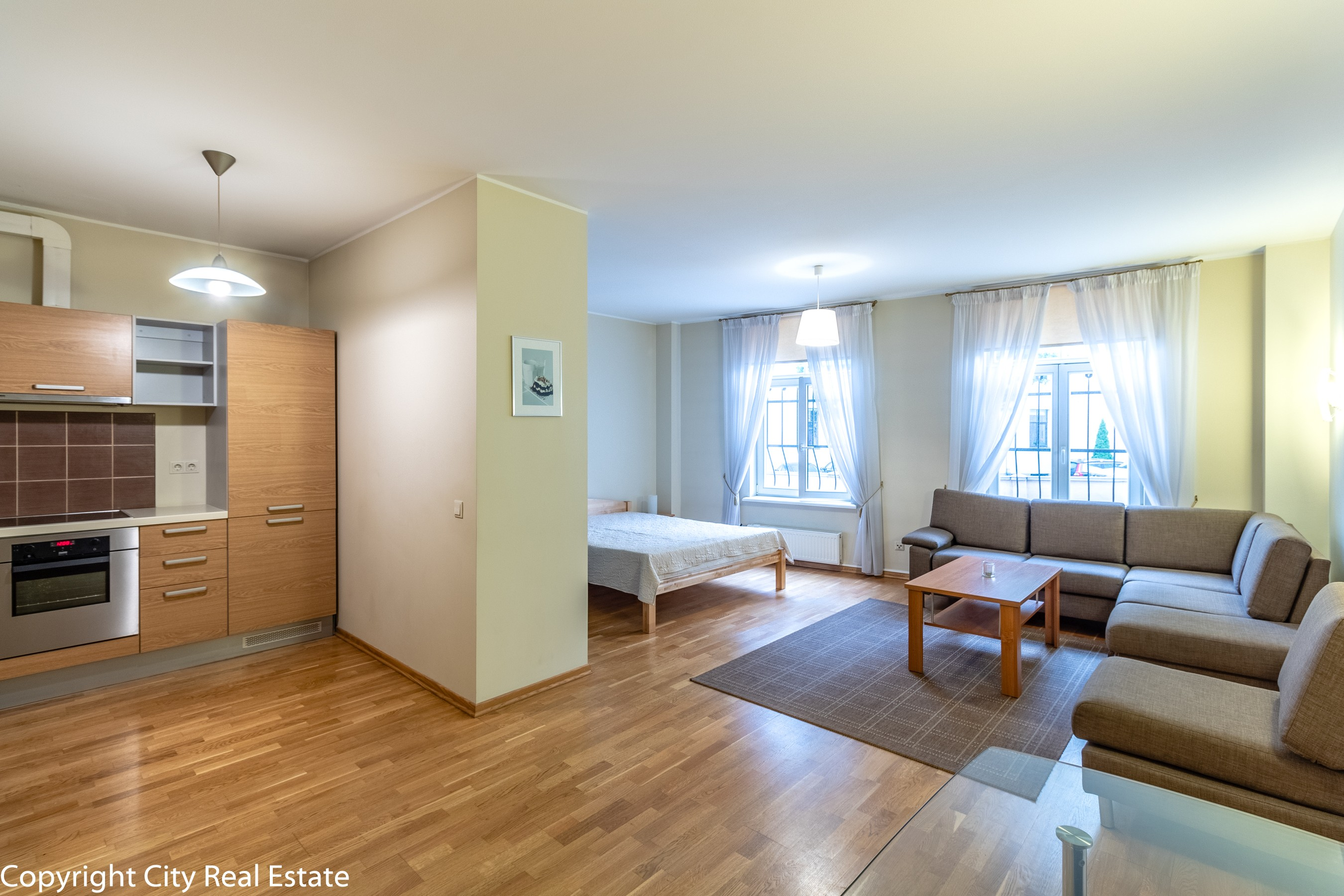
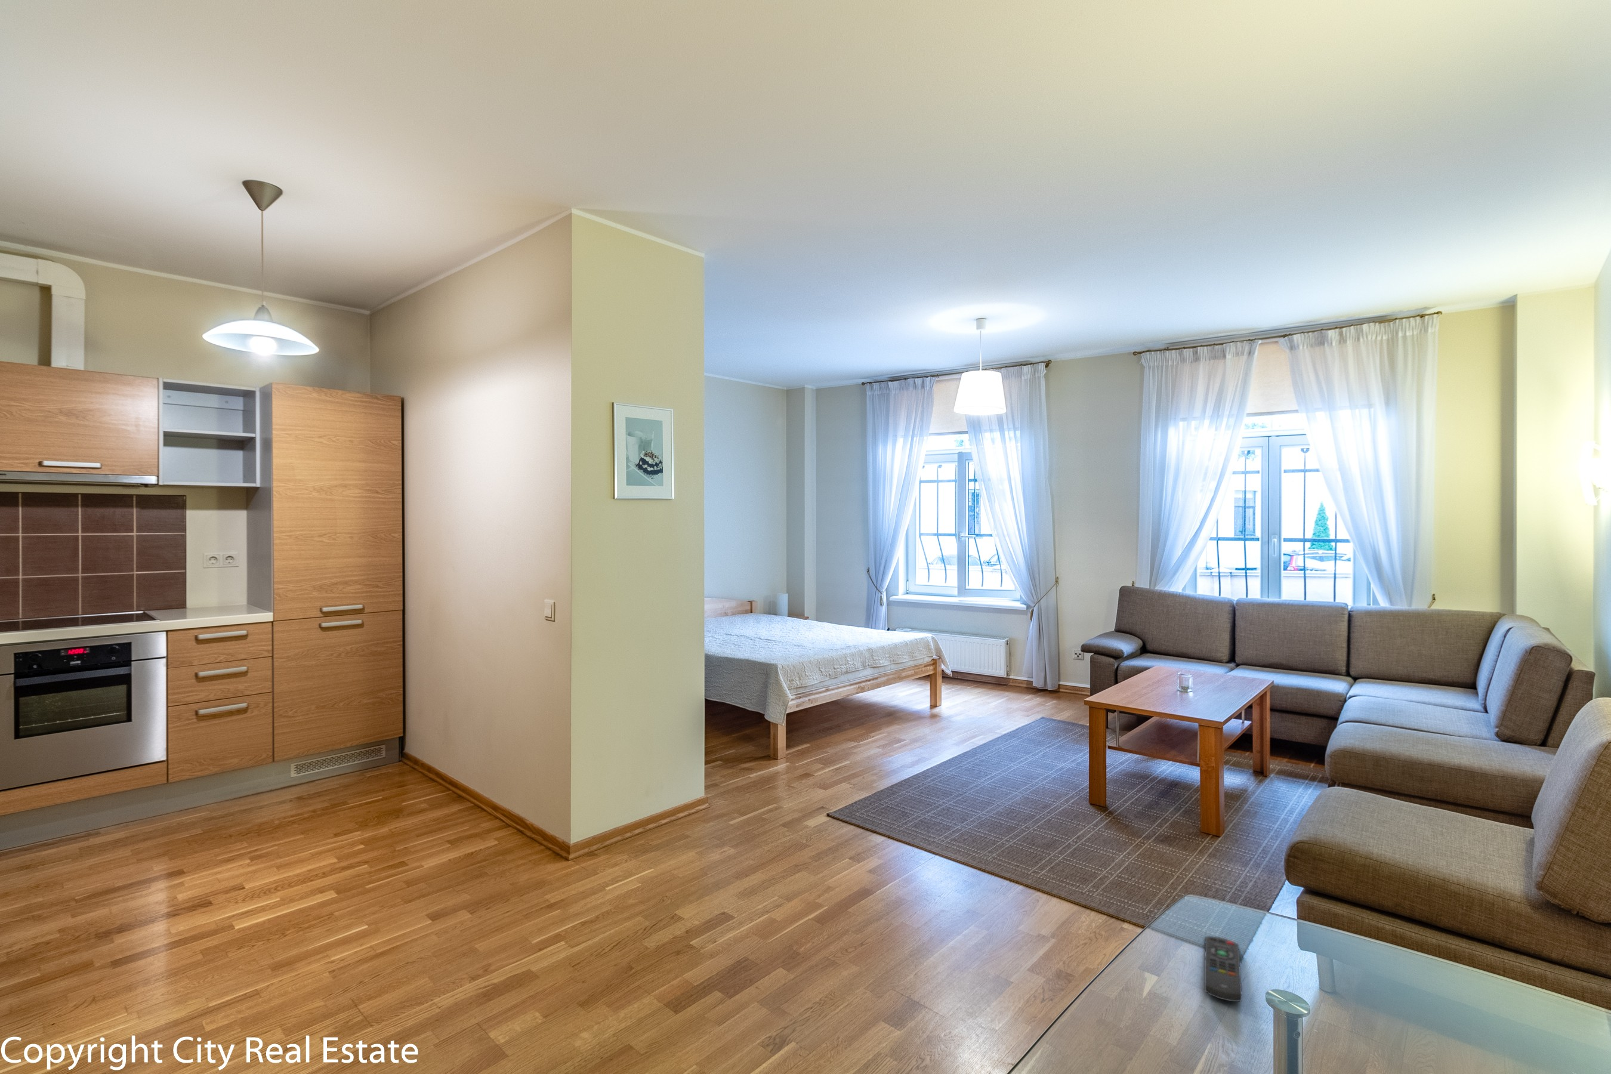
+ remote control (1221, 966)
